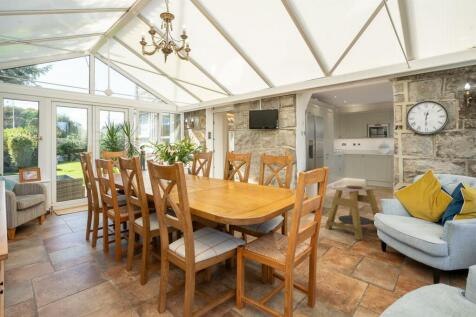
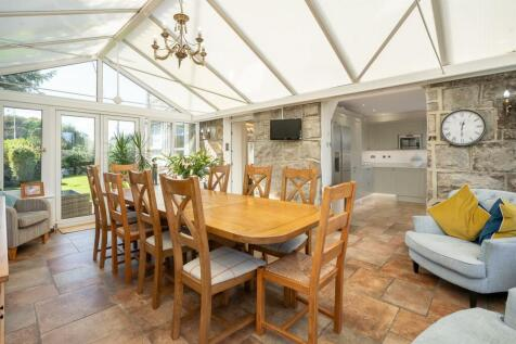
- side table (354, 208)
